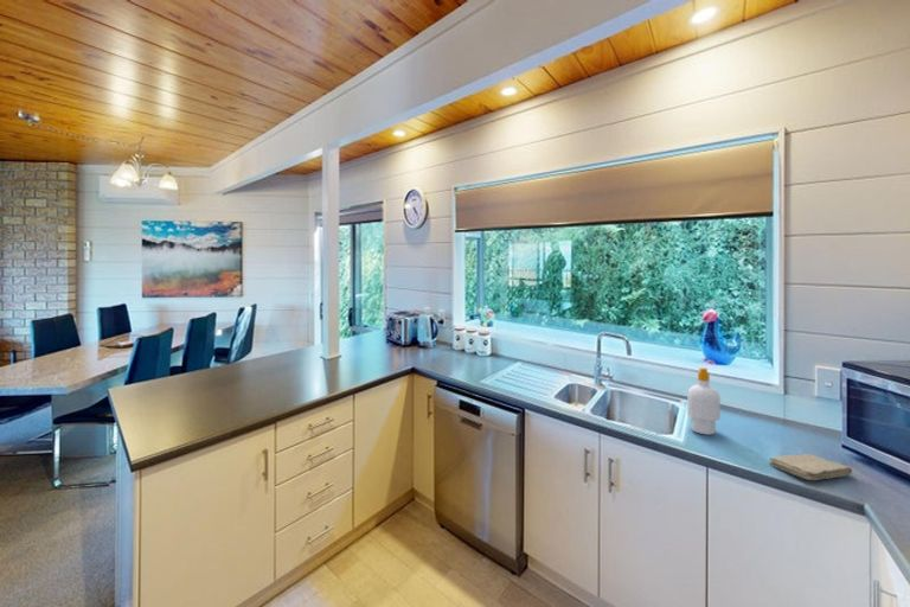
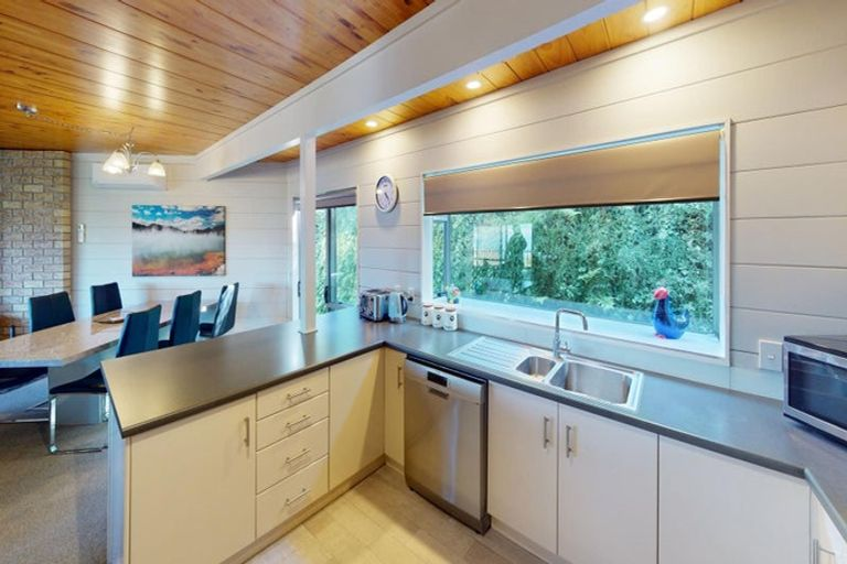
- soap bottle (703, 400)
- washcloth (808, 465)
